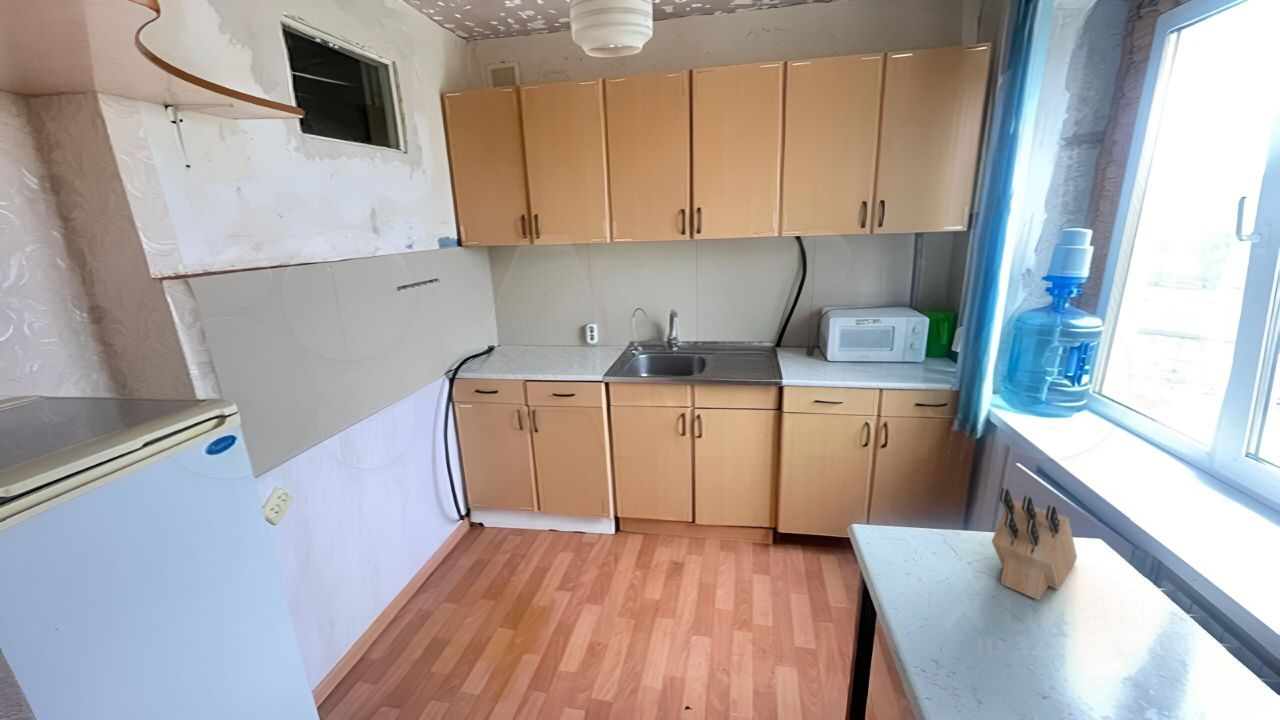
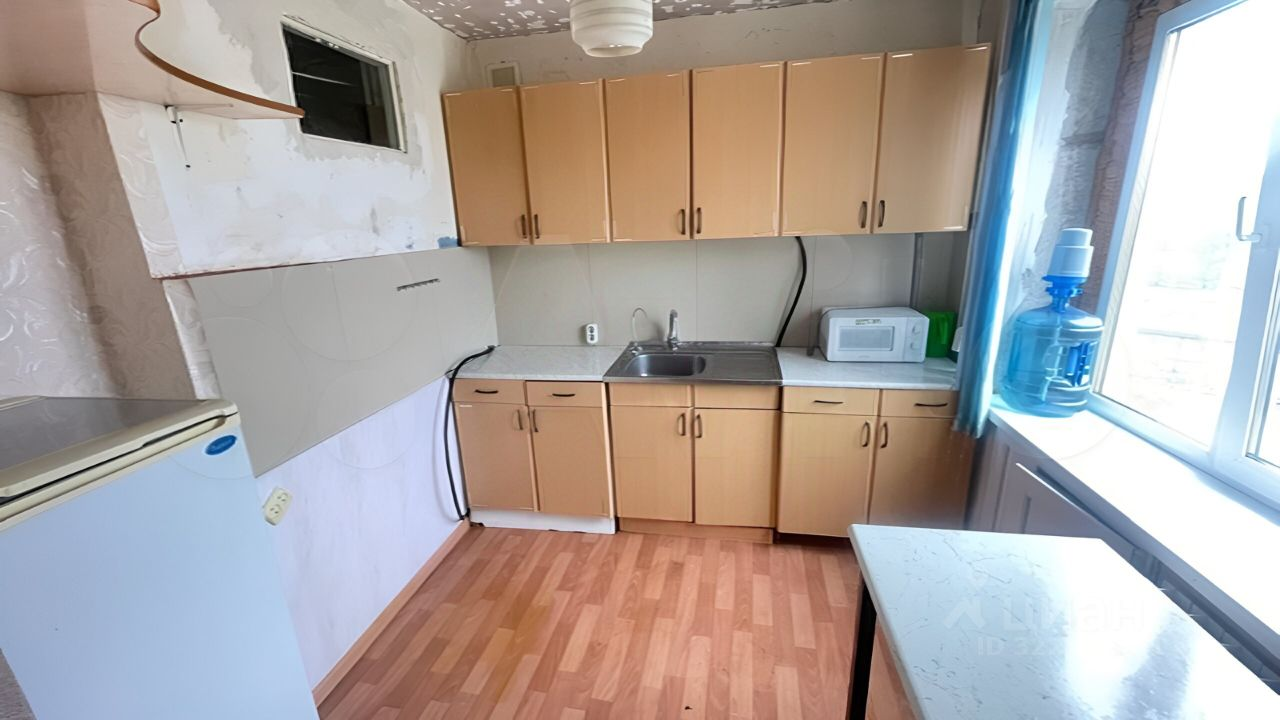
- knife block (1037, 528)
